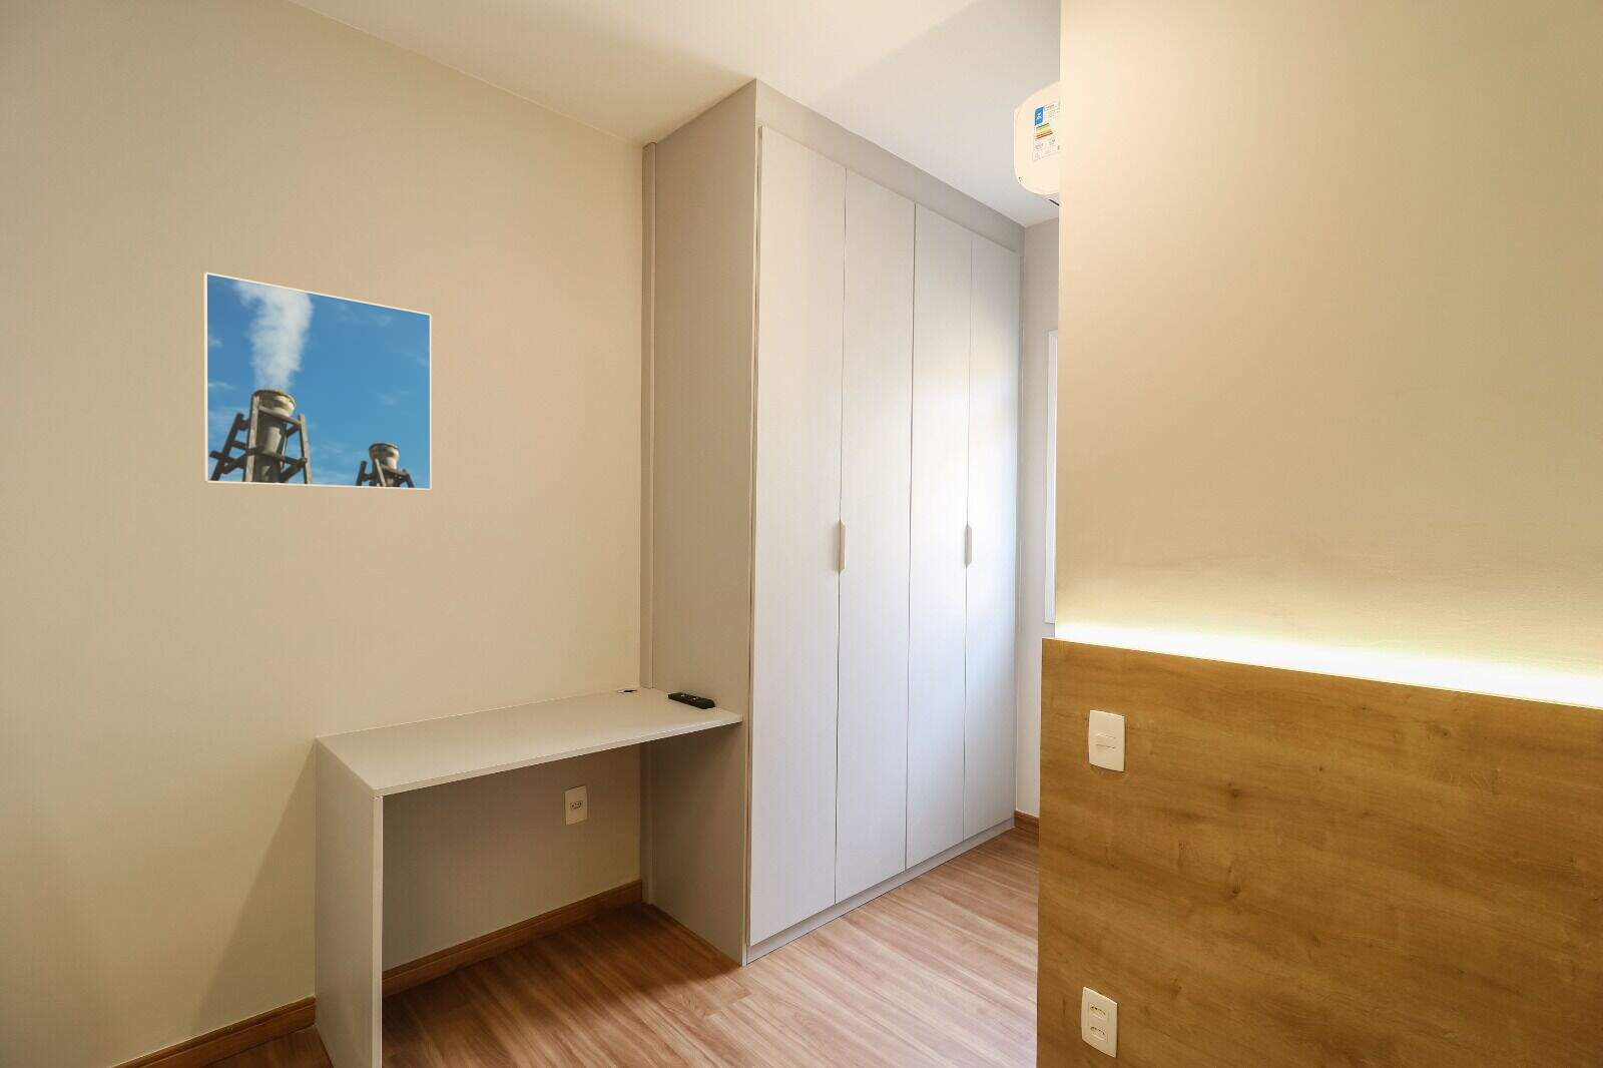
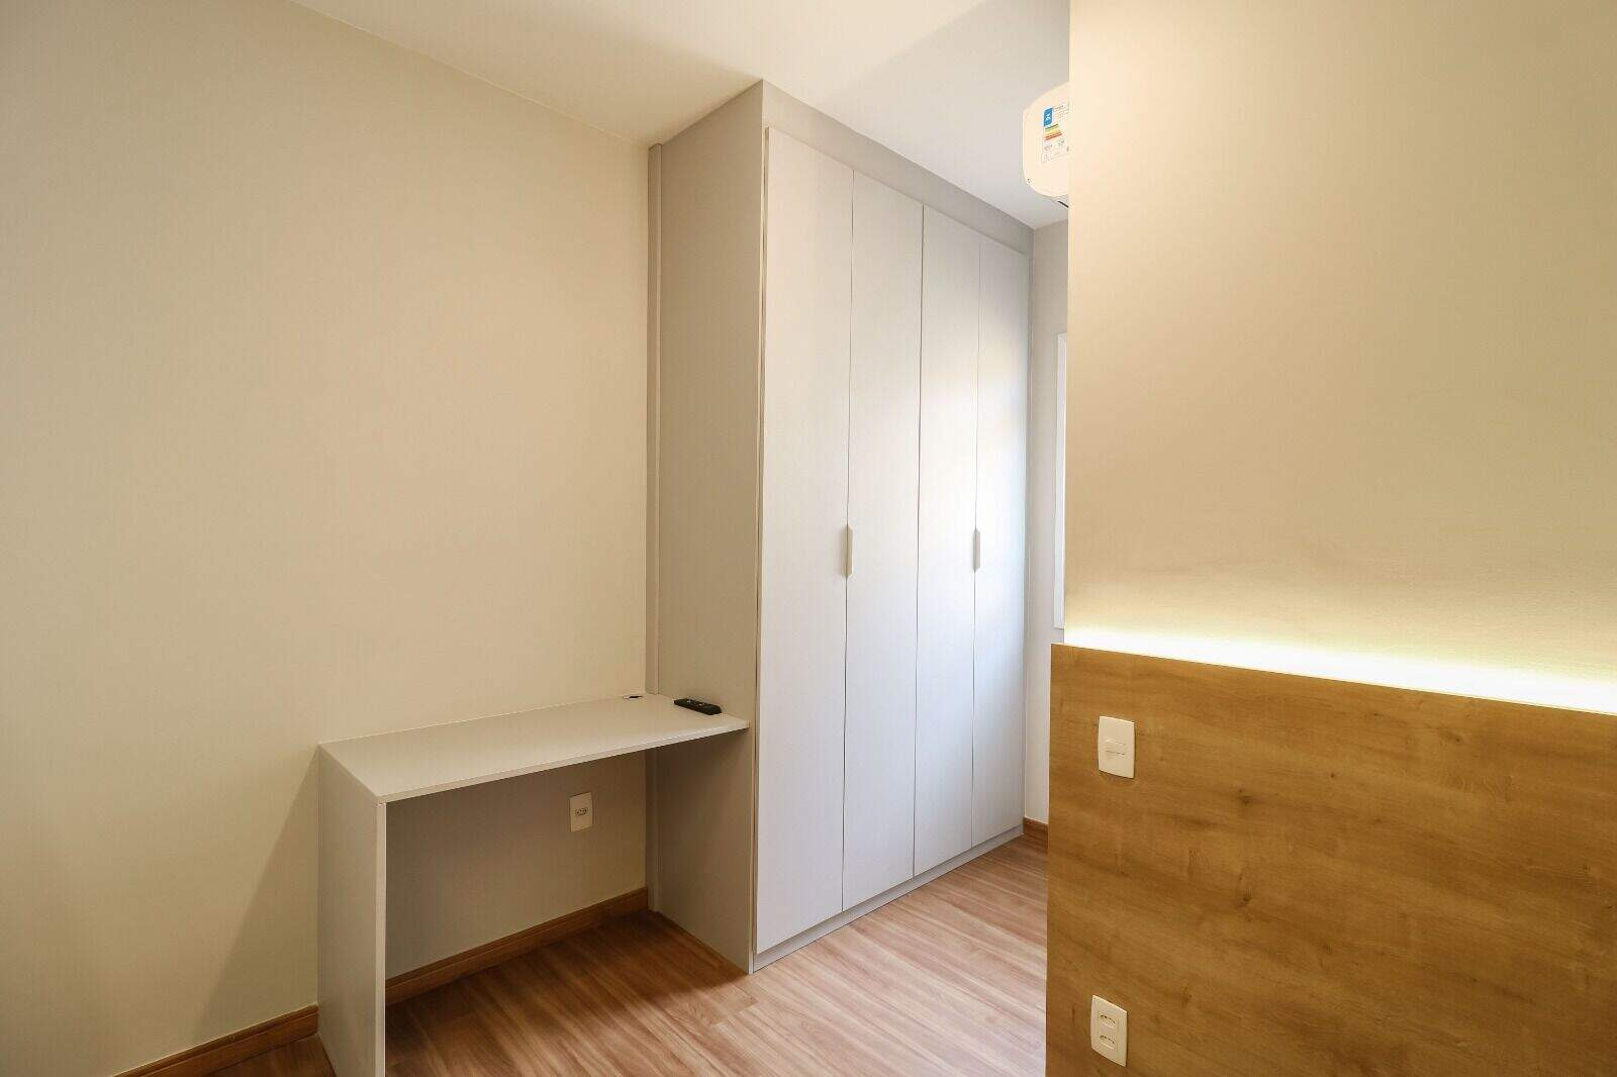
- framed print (327, 391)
